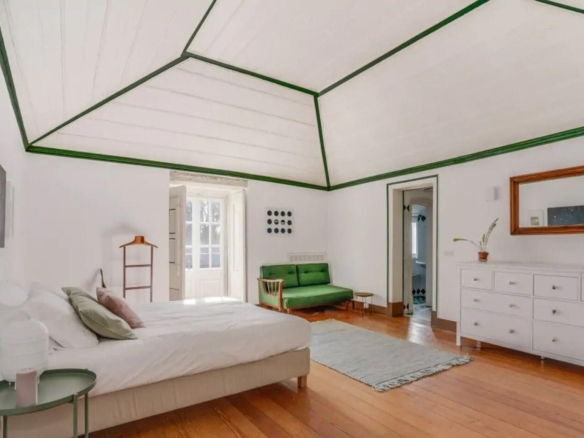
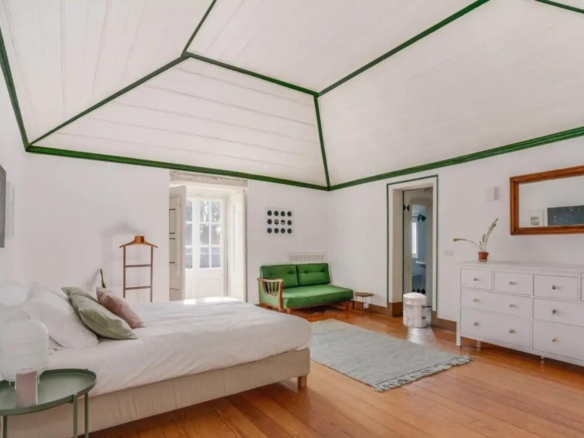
+ waste bin (414, 308)
